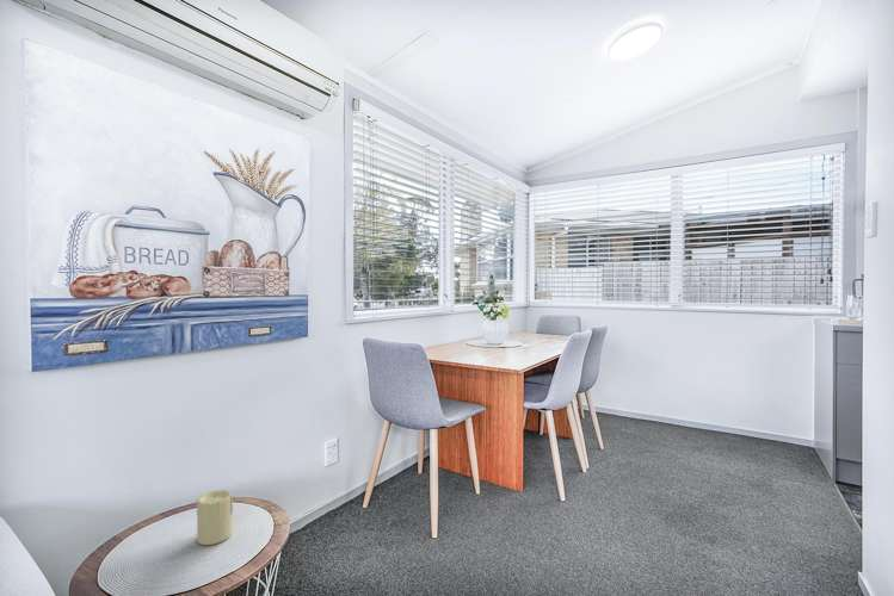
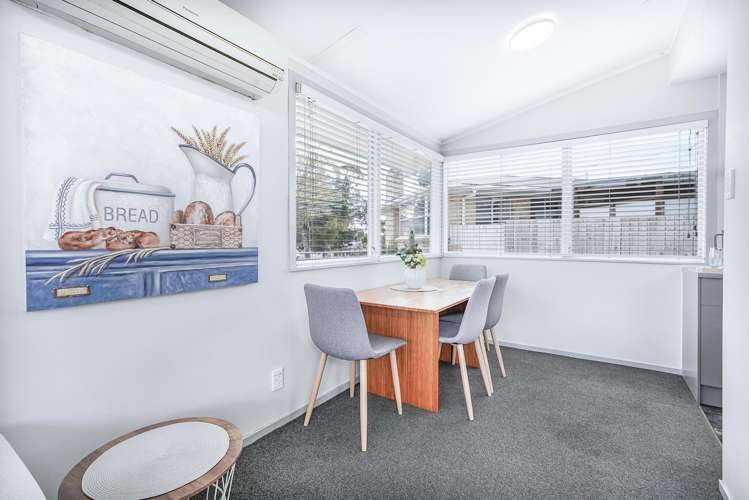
- candle (215, 515)
